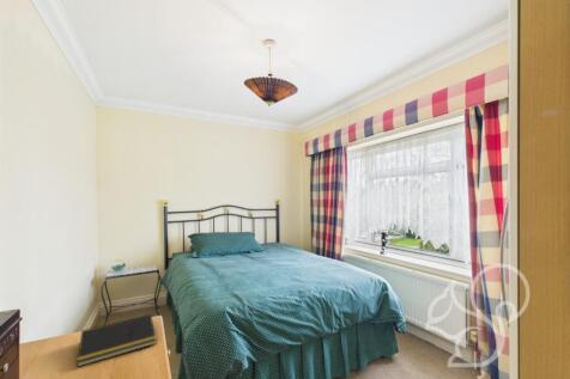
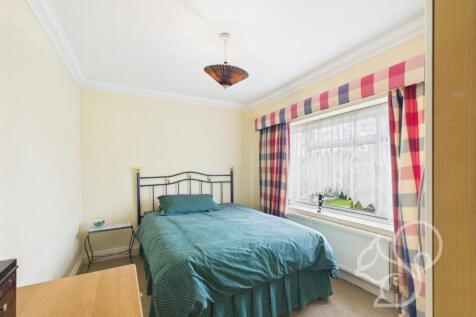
- notepad (119, 336)
